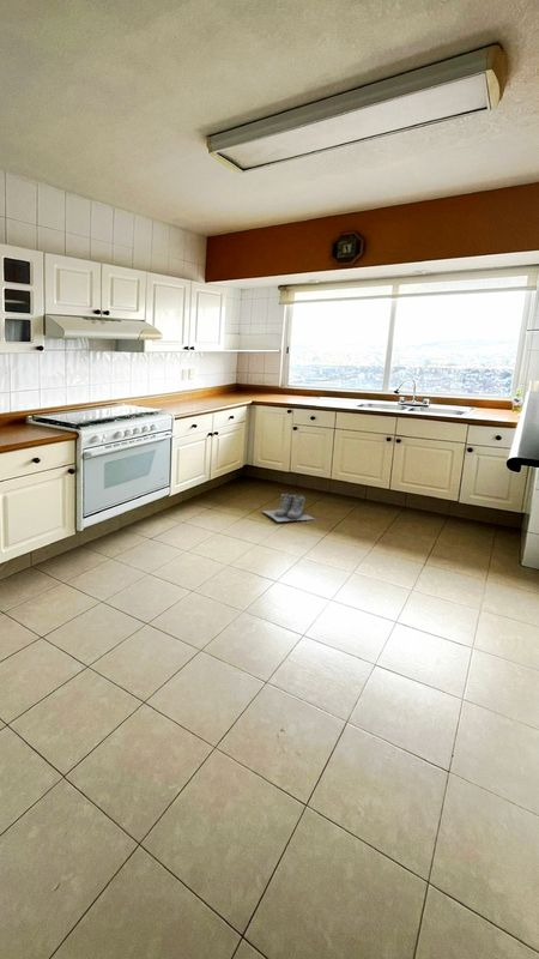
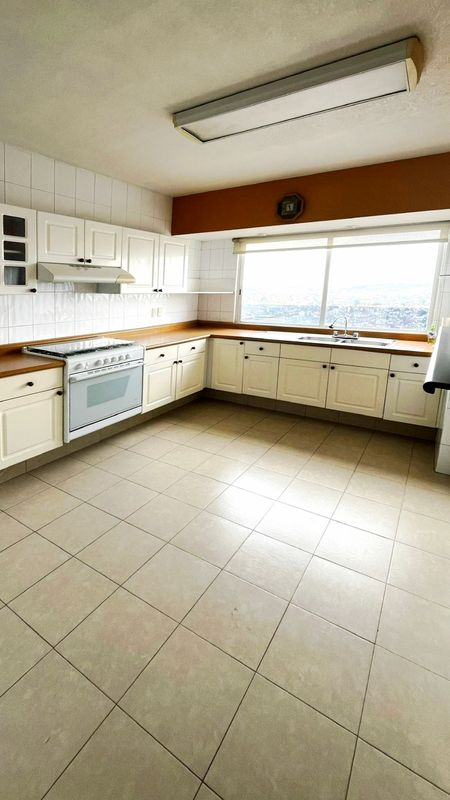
- boots (289, 505)
